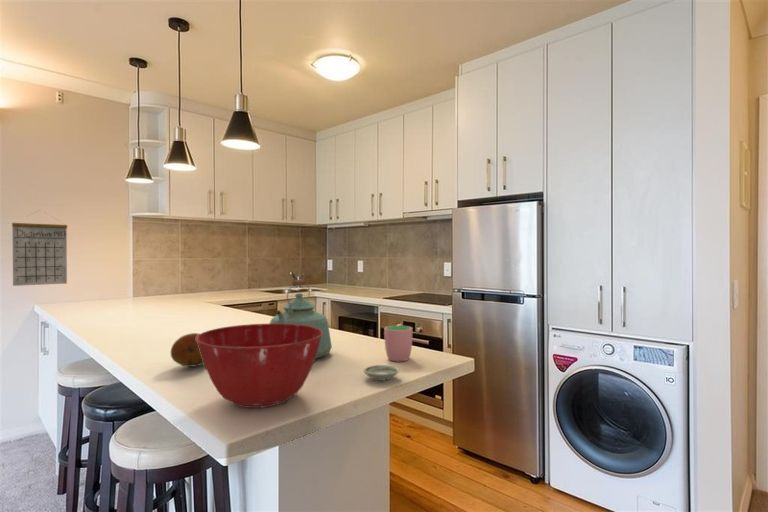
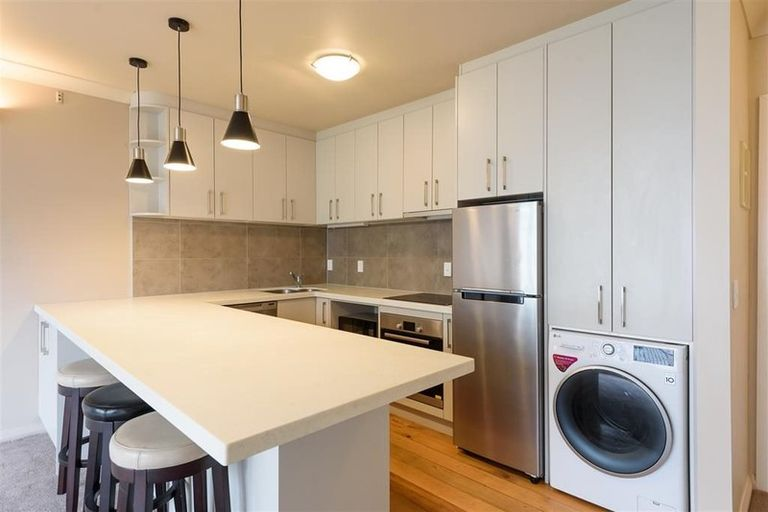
- cup (399, 342)
- fruit (193, 349)
- calendar (40, 247)
- mixing bowl (262, 365)
- saucer (381, 373)
- kettle (296, 318)
